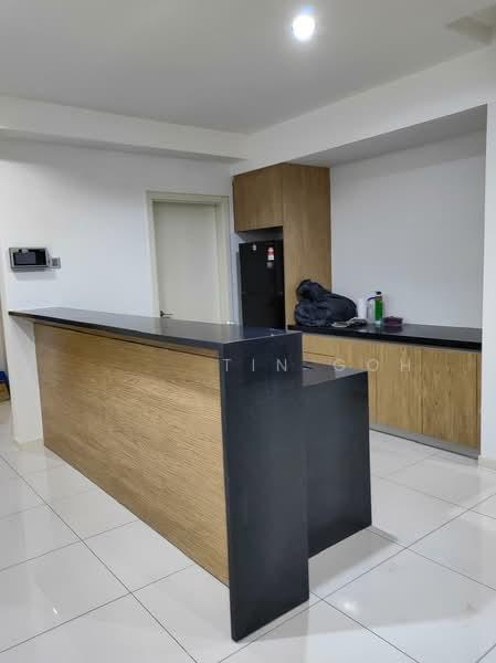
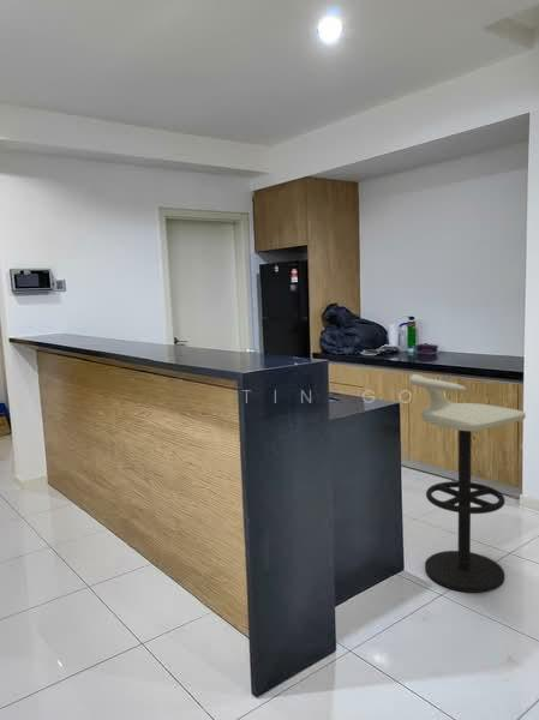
+ bar stool (465, 475)
